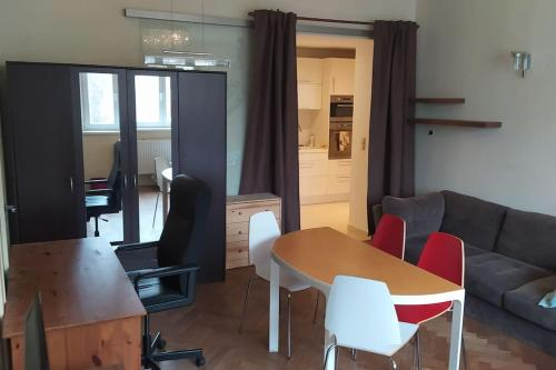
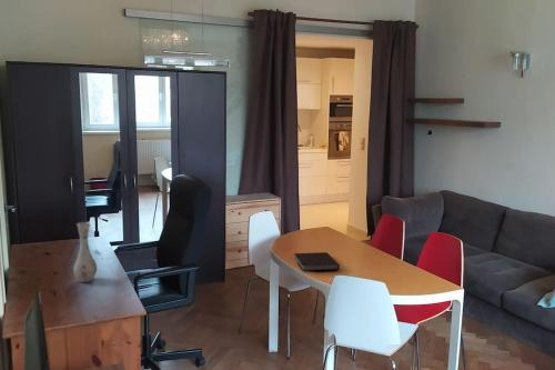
+ notebook (315, 261)
+ vase (84, 251)
